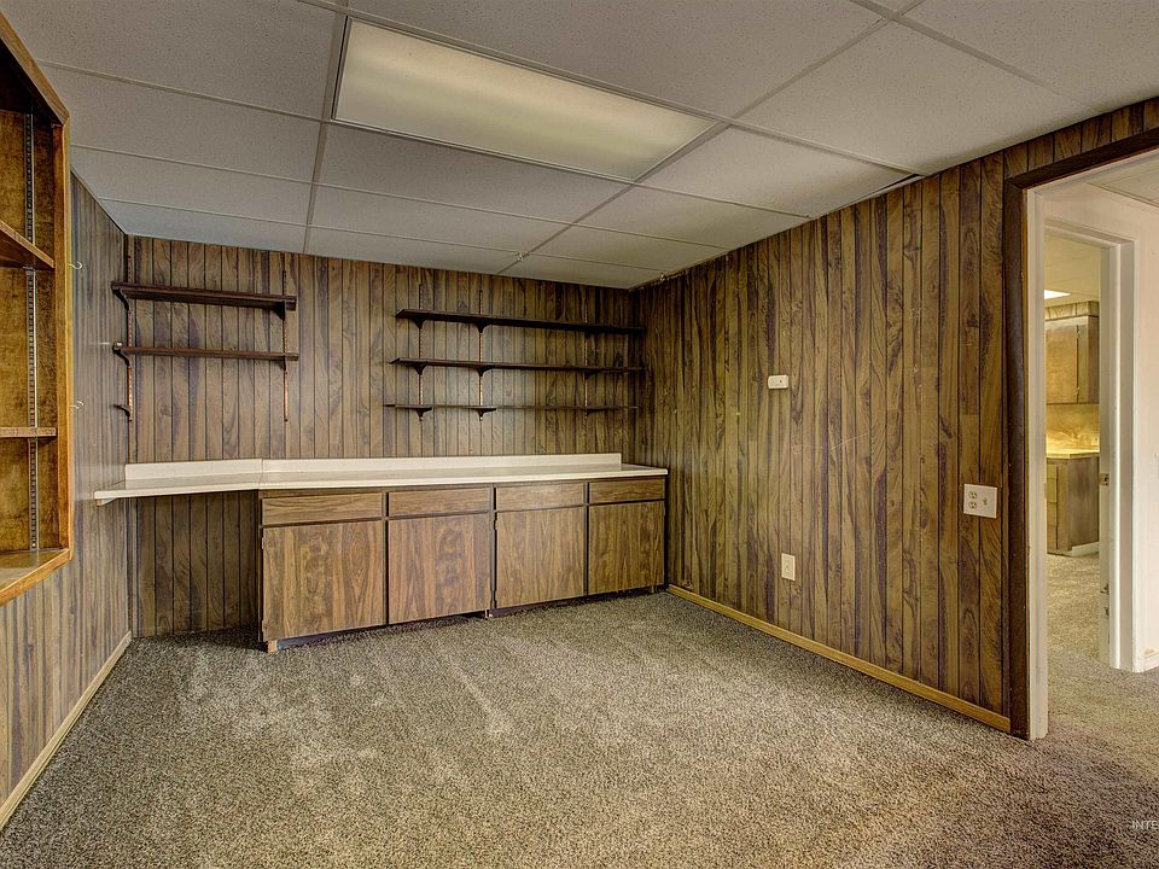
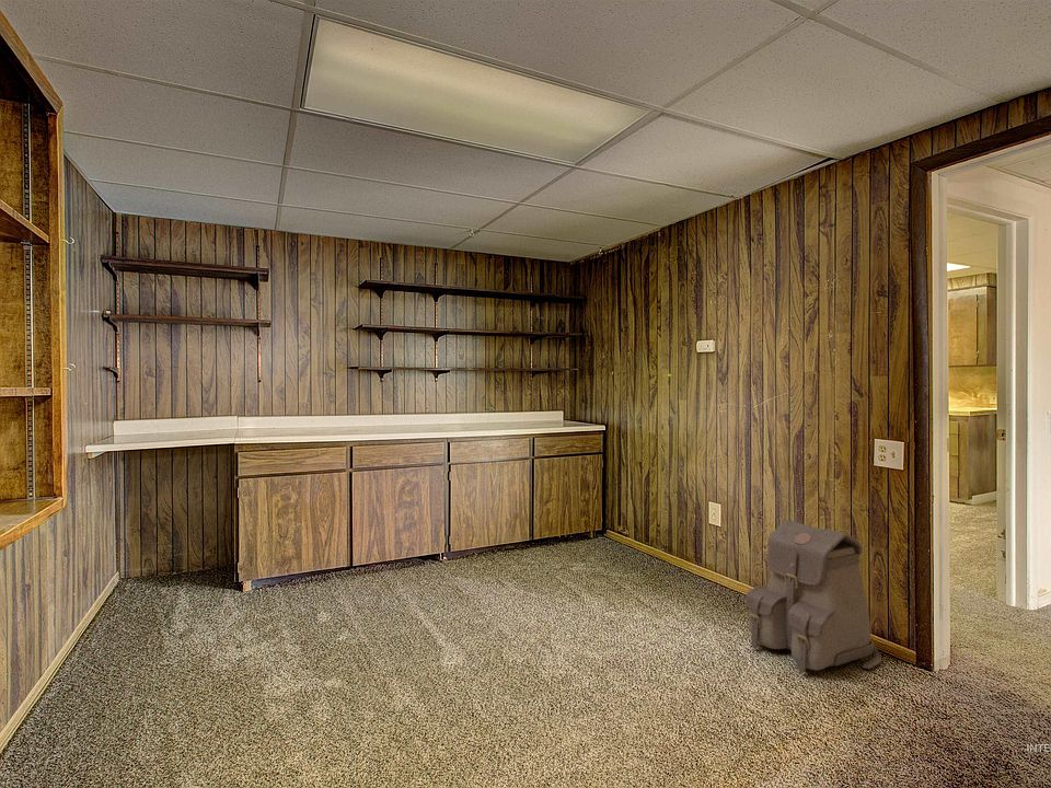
+ backpack (809, 589)
